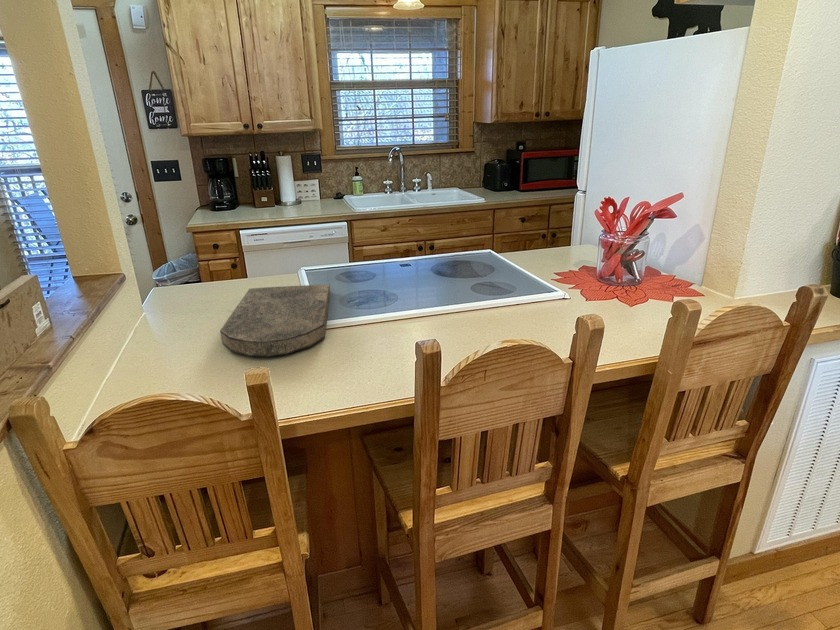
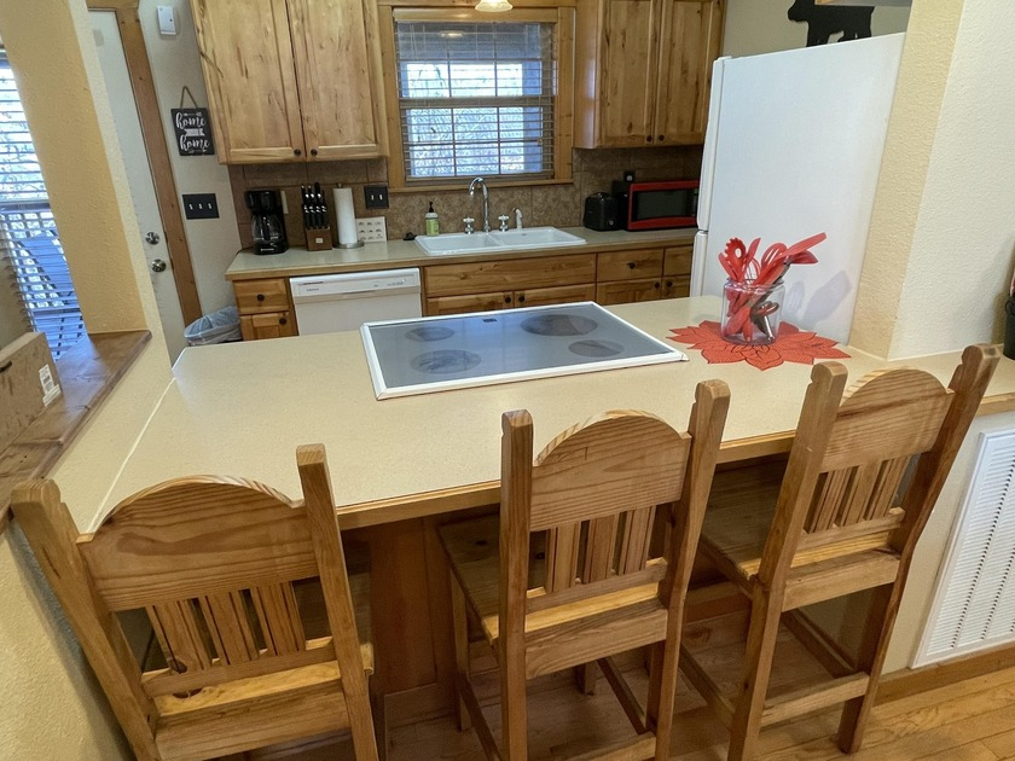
- cutting board (280, 316)
